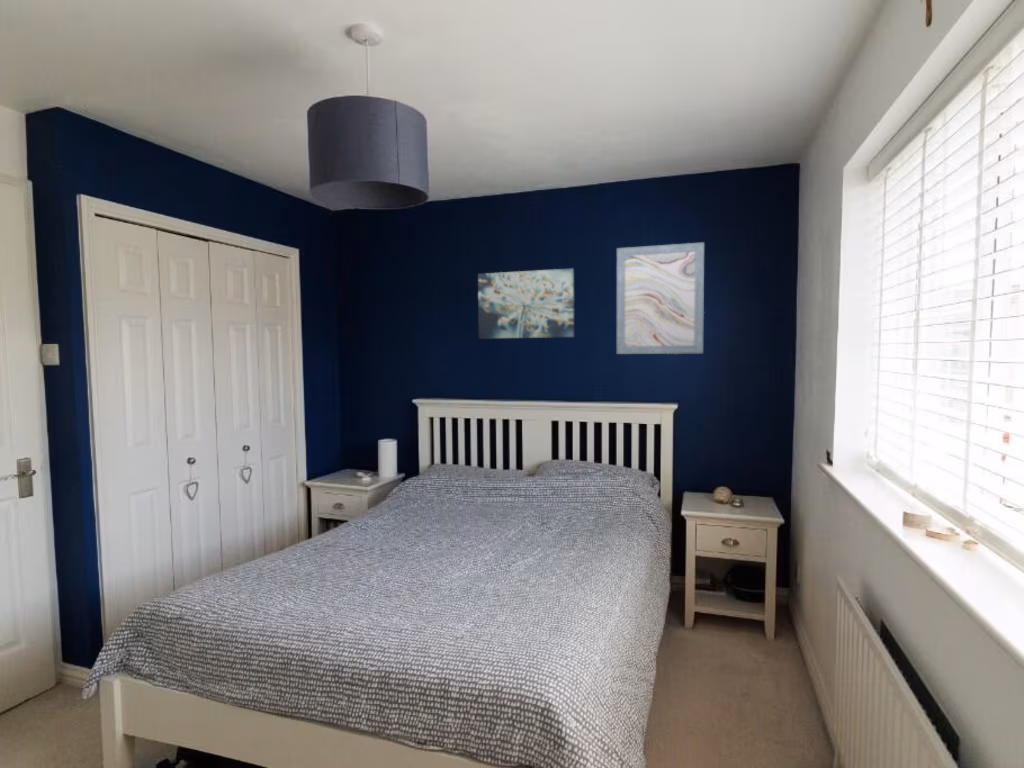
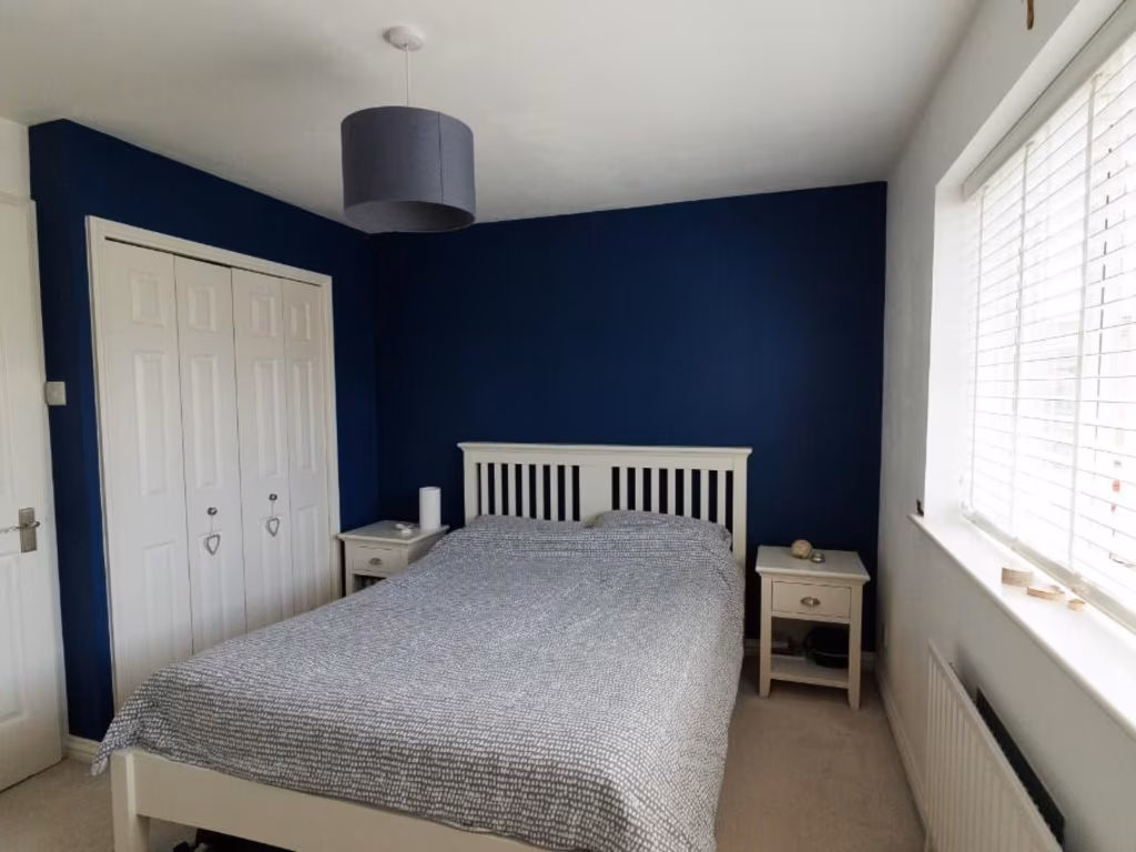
- wall art (525, 304)
- wall art (659, 299)
